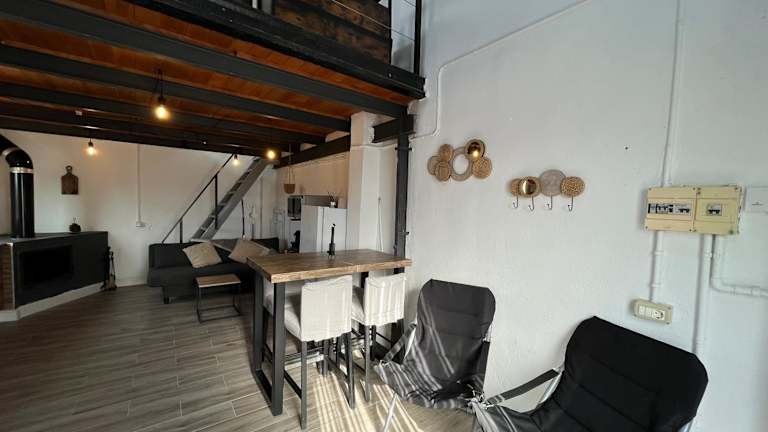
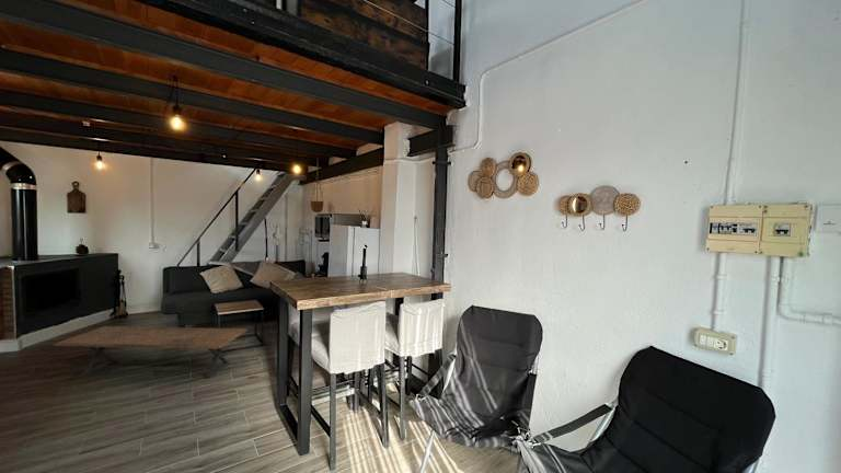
+ coffee table (159, 347)
